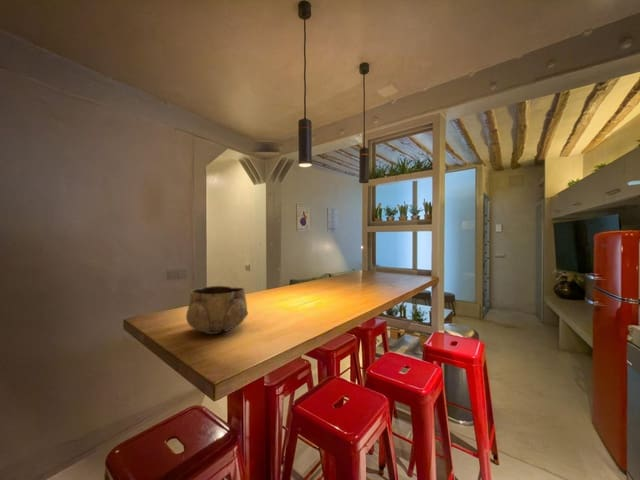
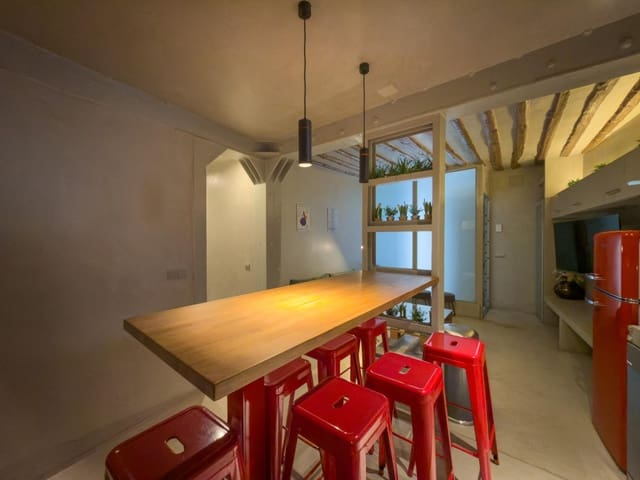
- decorative bowl (217, 309)
